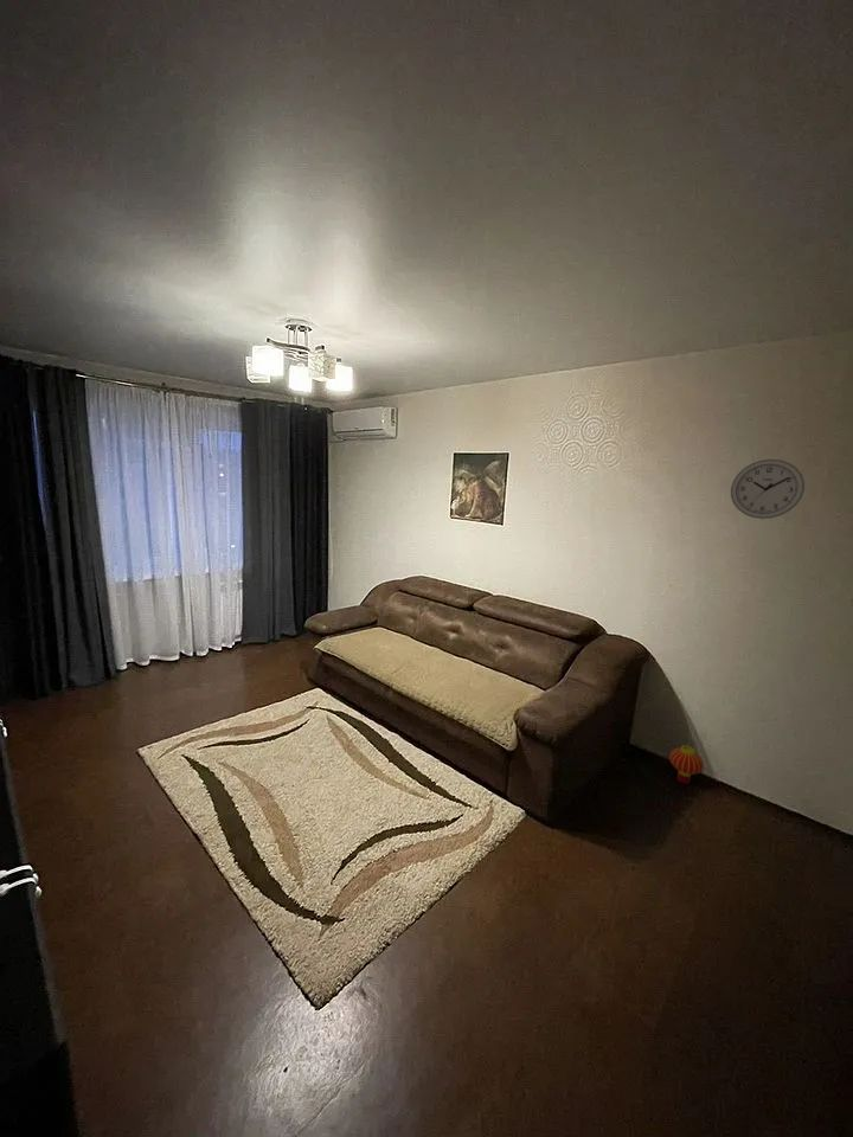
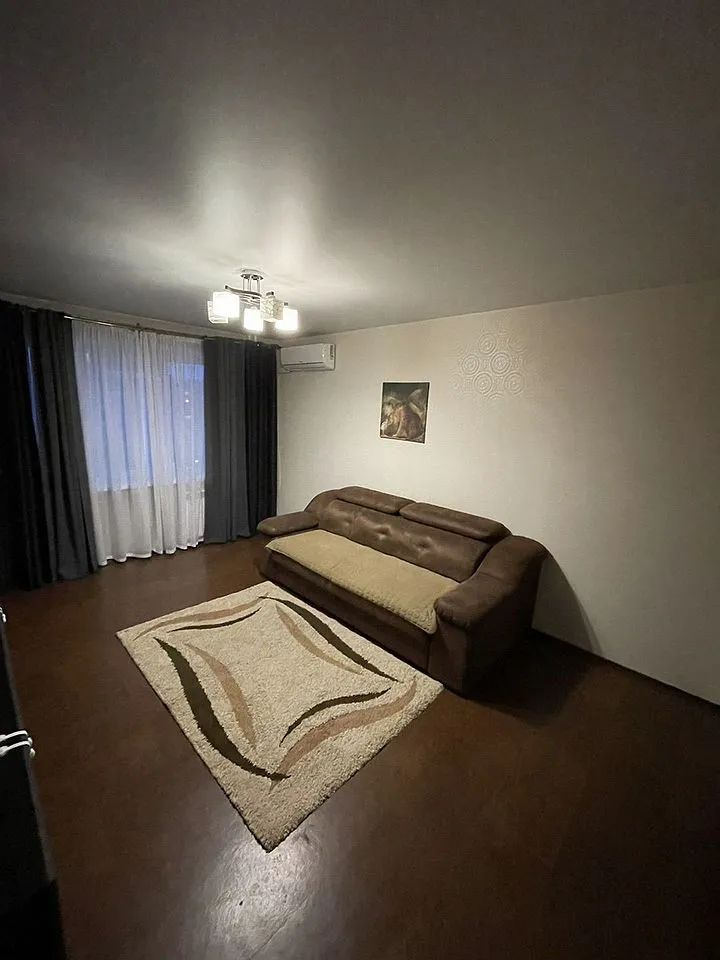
- lantern (686, 756)
- wall clock (765, 489)
